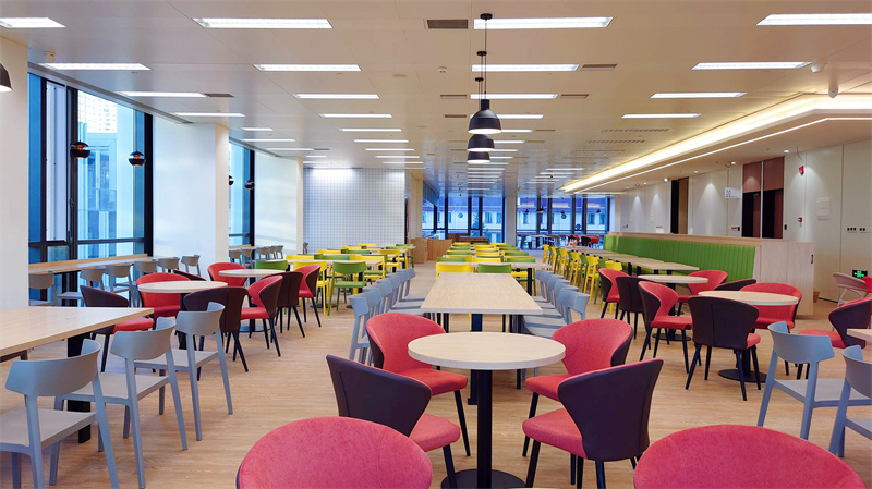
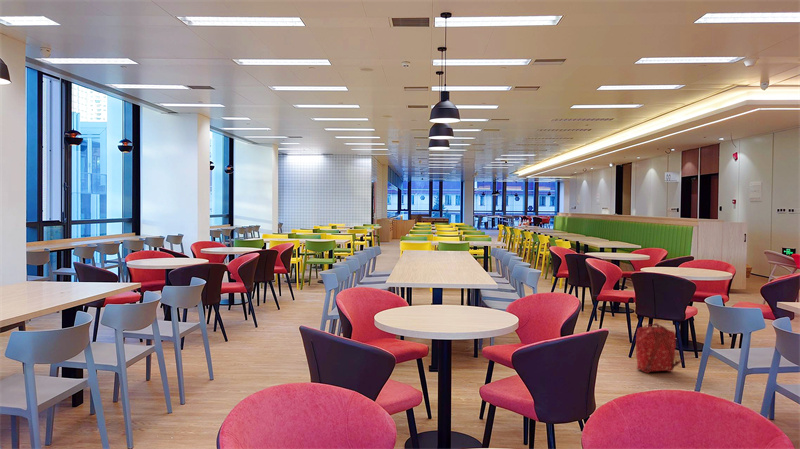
+ backpack (658, 347)
